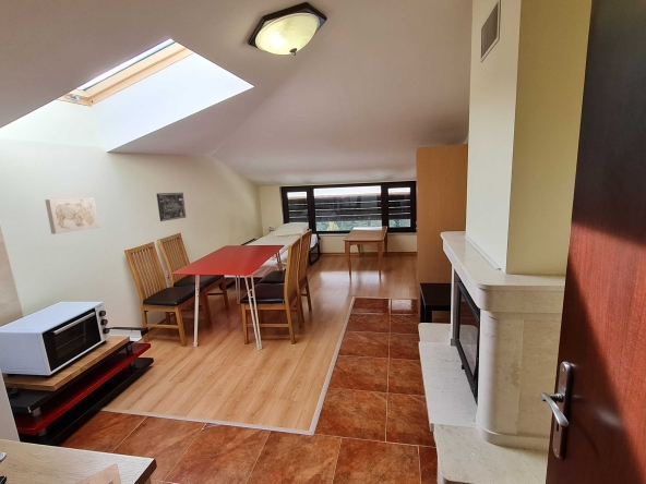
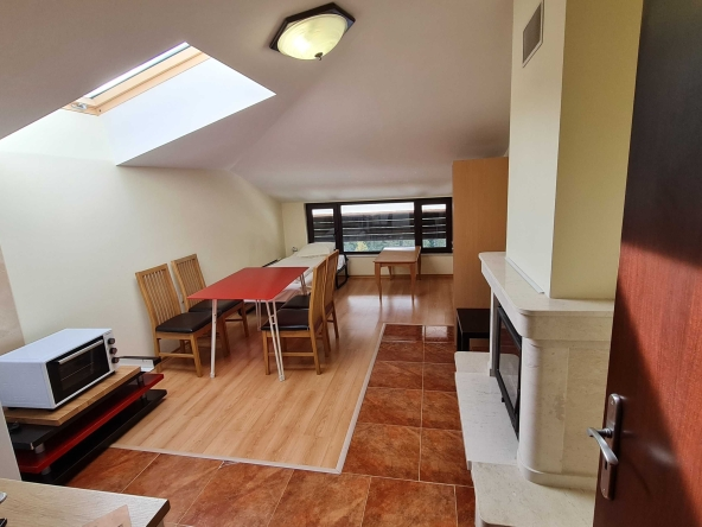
- wall art (74, 214)
- wall art (171, 206)
